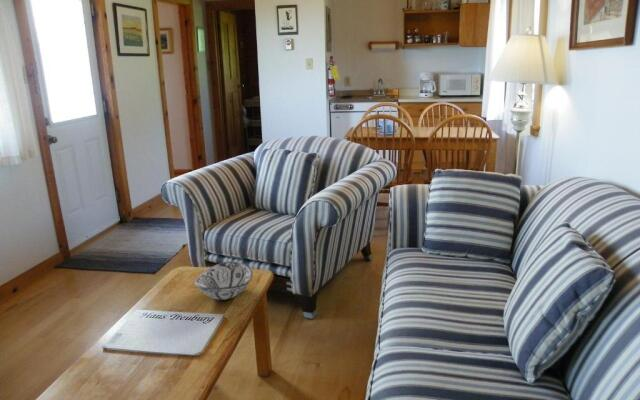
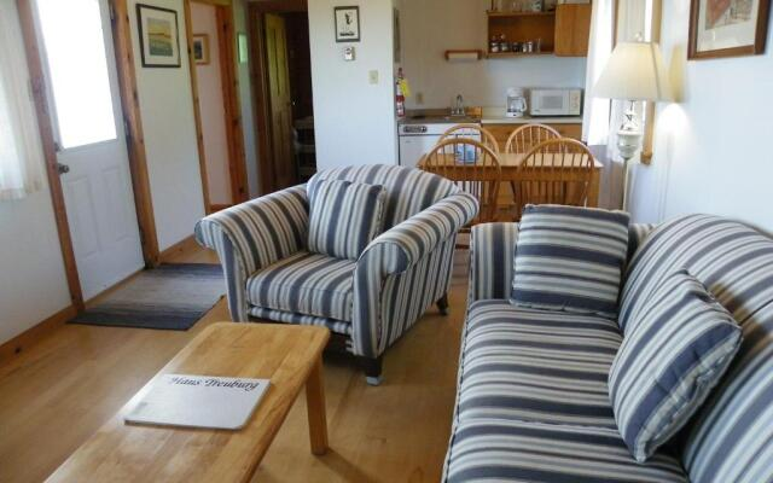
- decorative bowl (224, 284)
